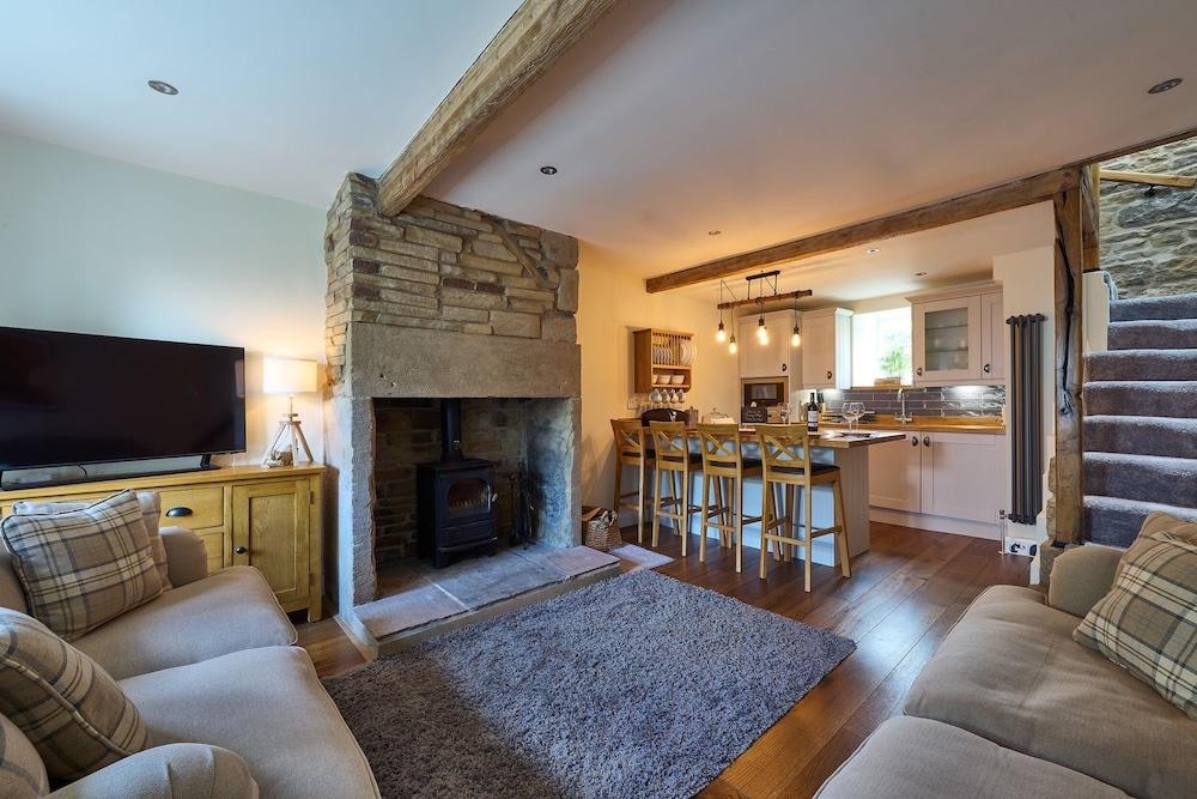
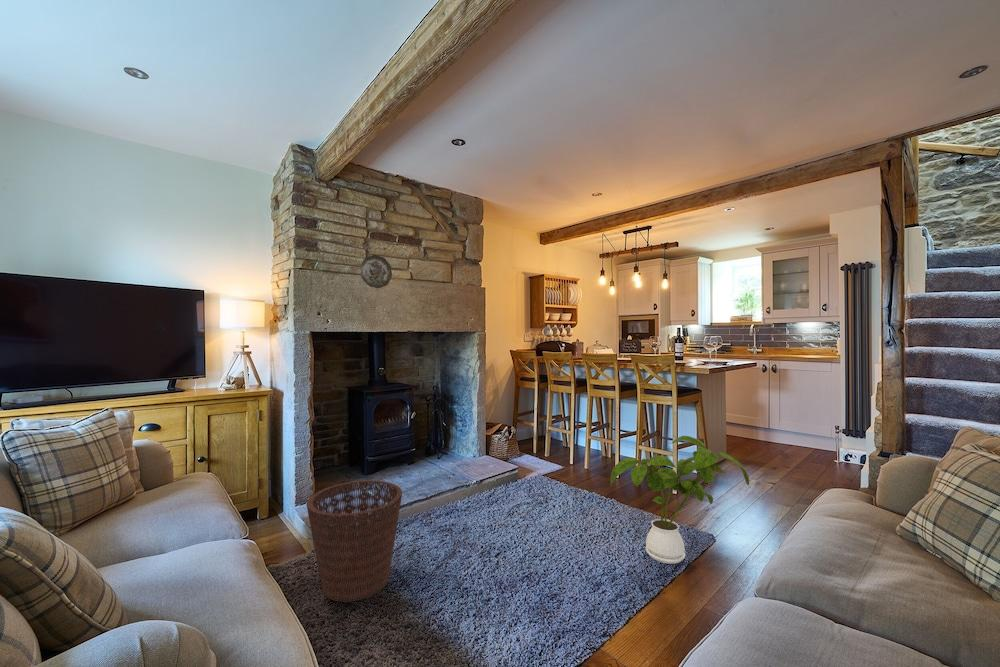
+ decorative plate (375, 271)
+ house plant (686, 498)
+ basket (356, 538)
